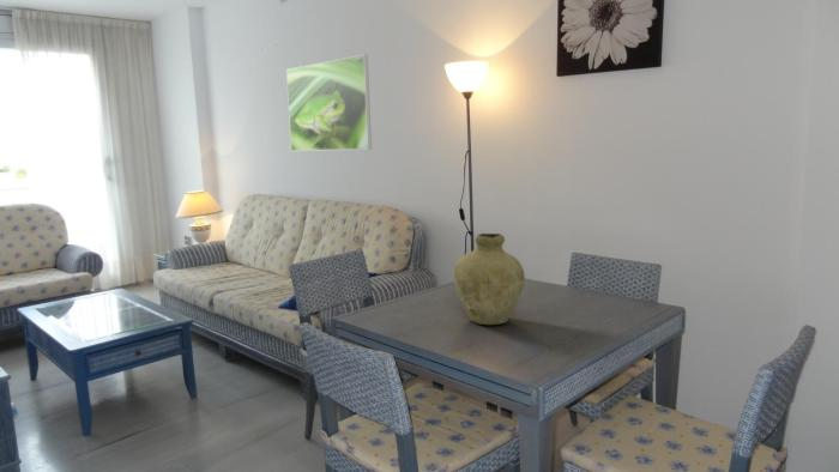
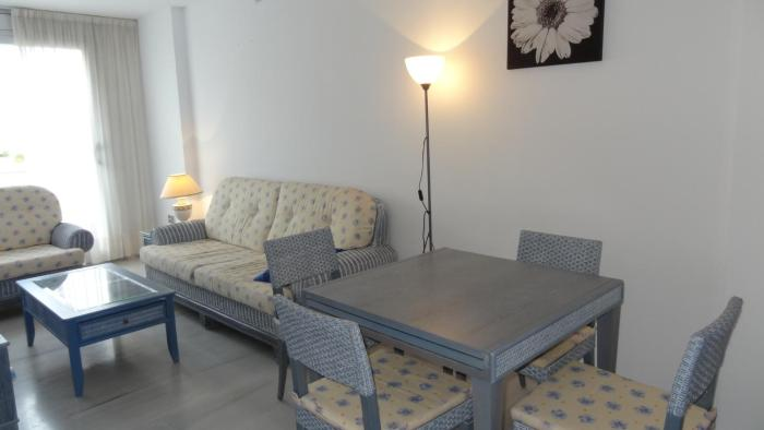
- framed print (326, 107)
- vase (489, 278)
